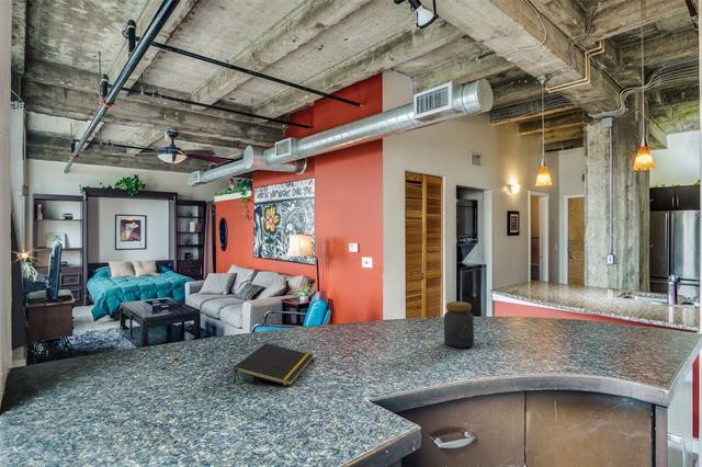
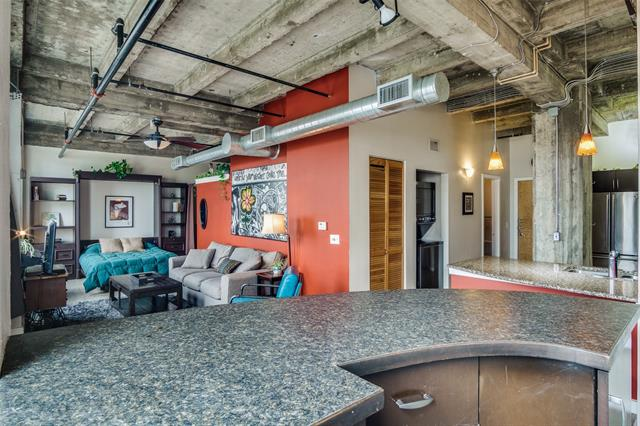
- jar (458, 323)
- notepad (276, 362)
